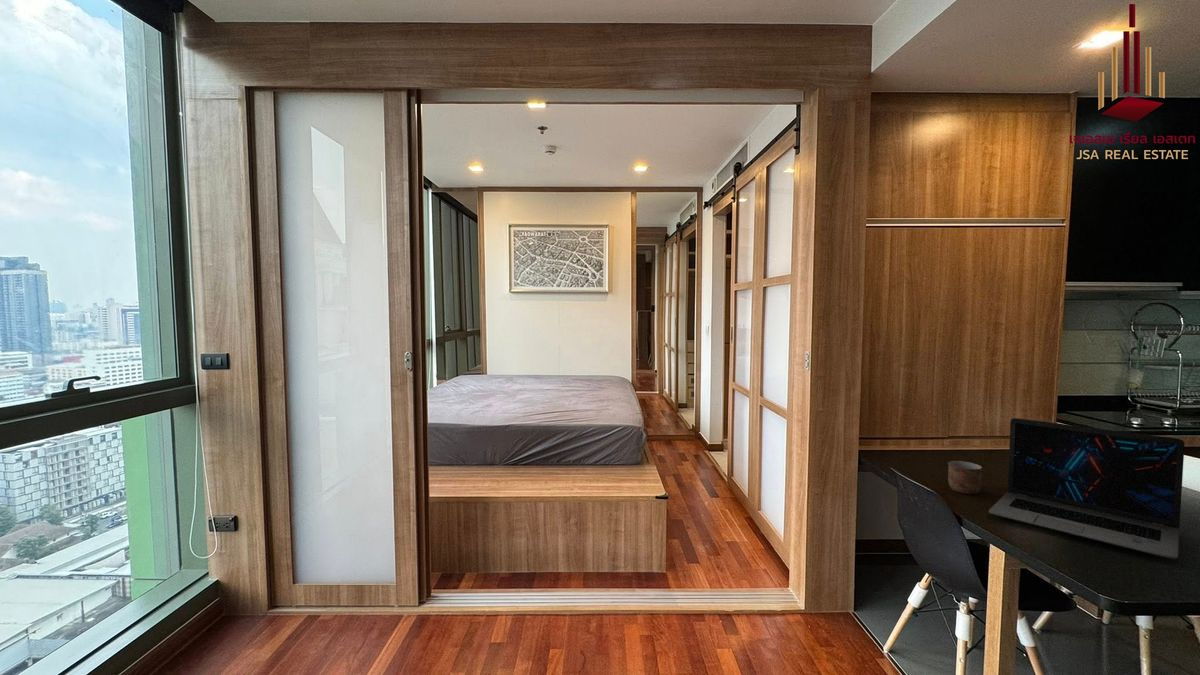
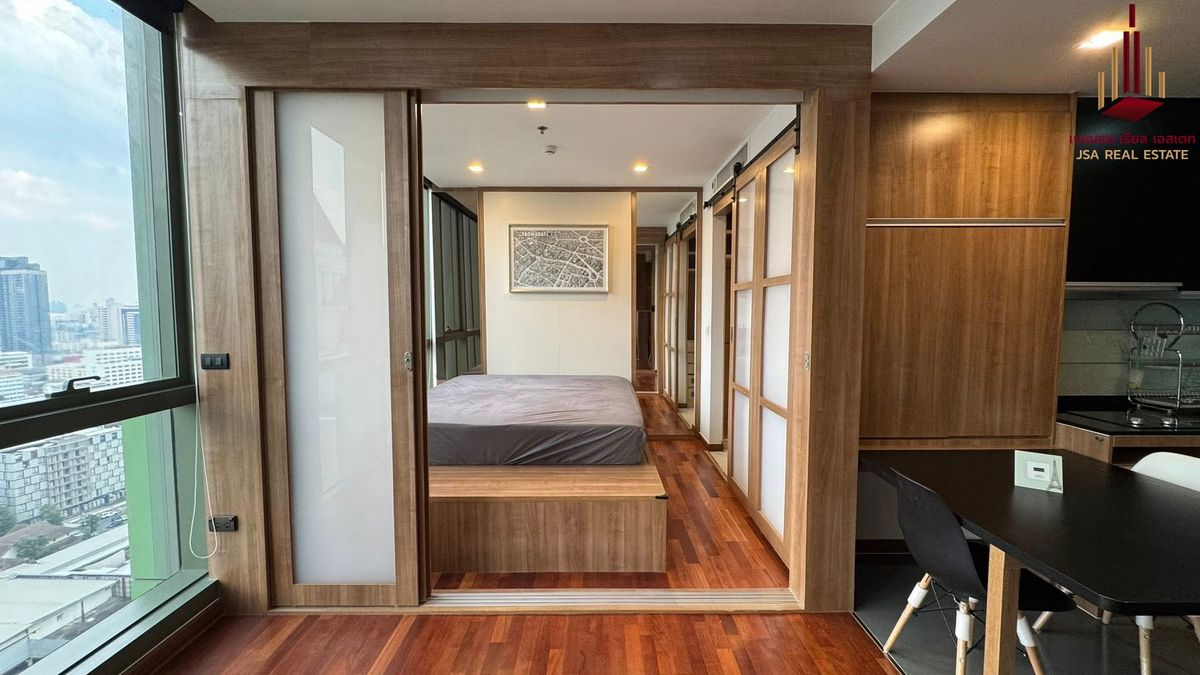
- laptop (1081, 480)
- mug (963, 478)
